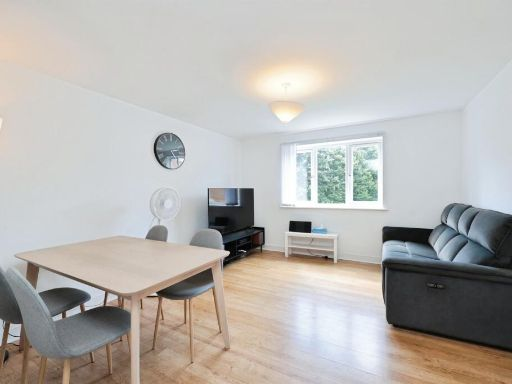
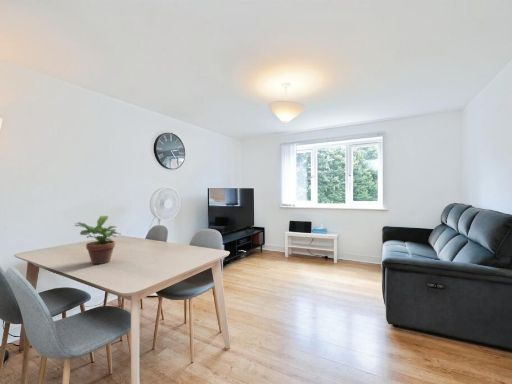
+ potted plant (99, 240)
